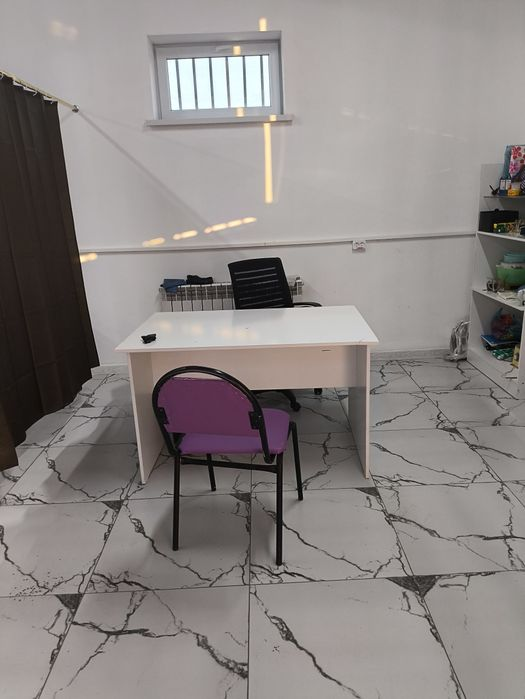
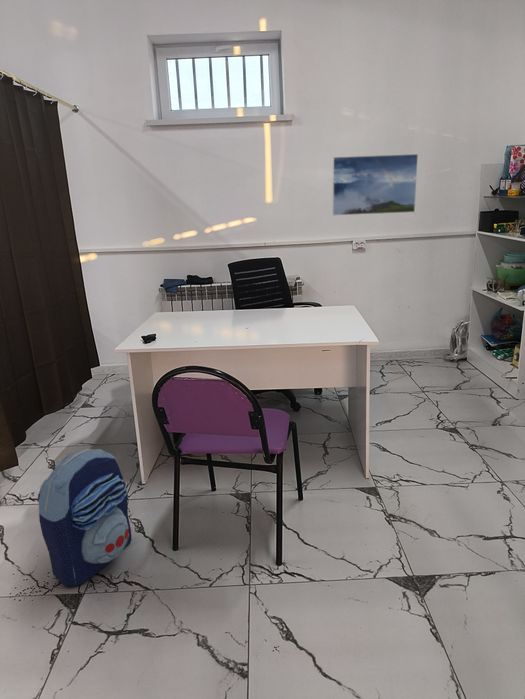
+ backpack (86, 507)
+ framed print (374, 185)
